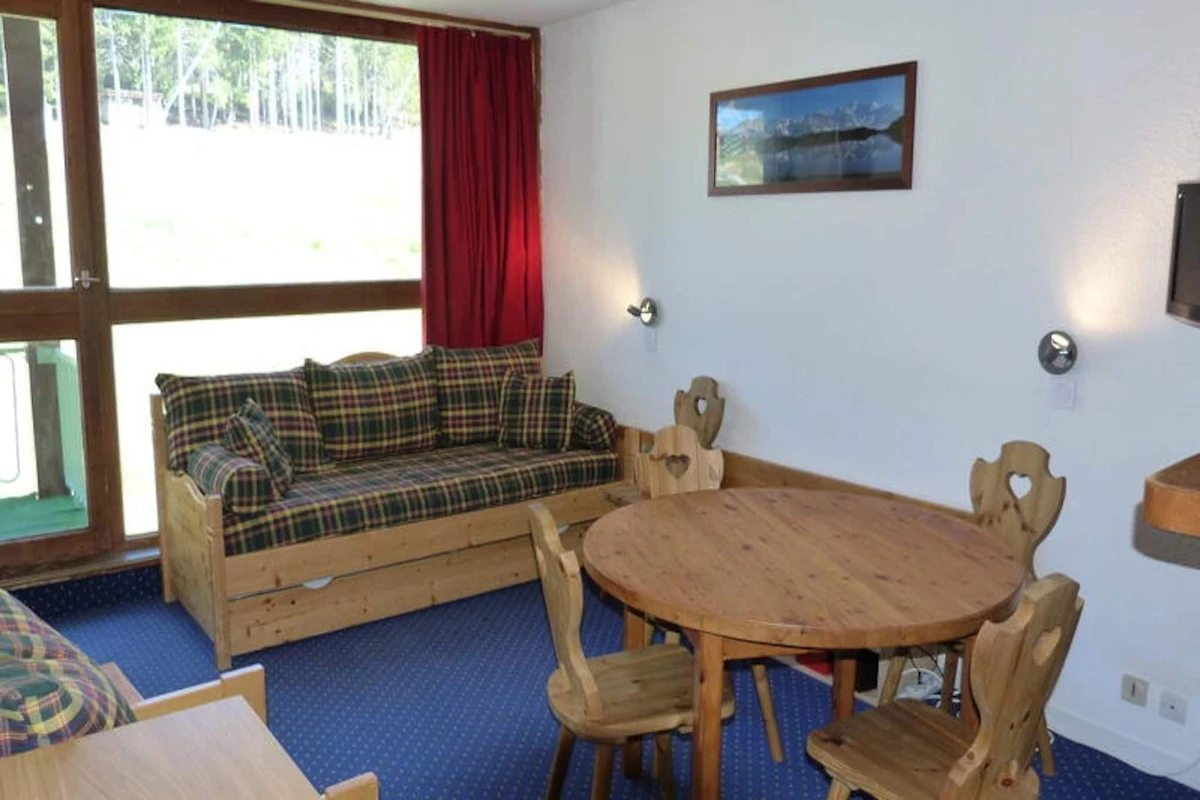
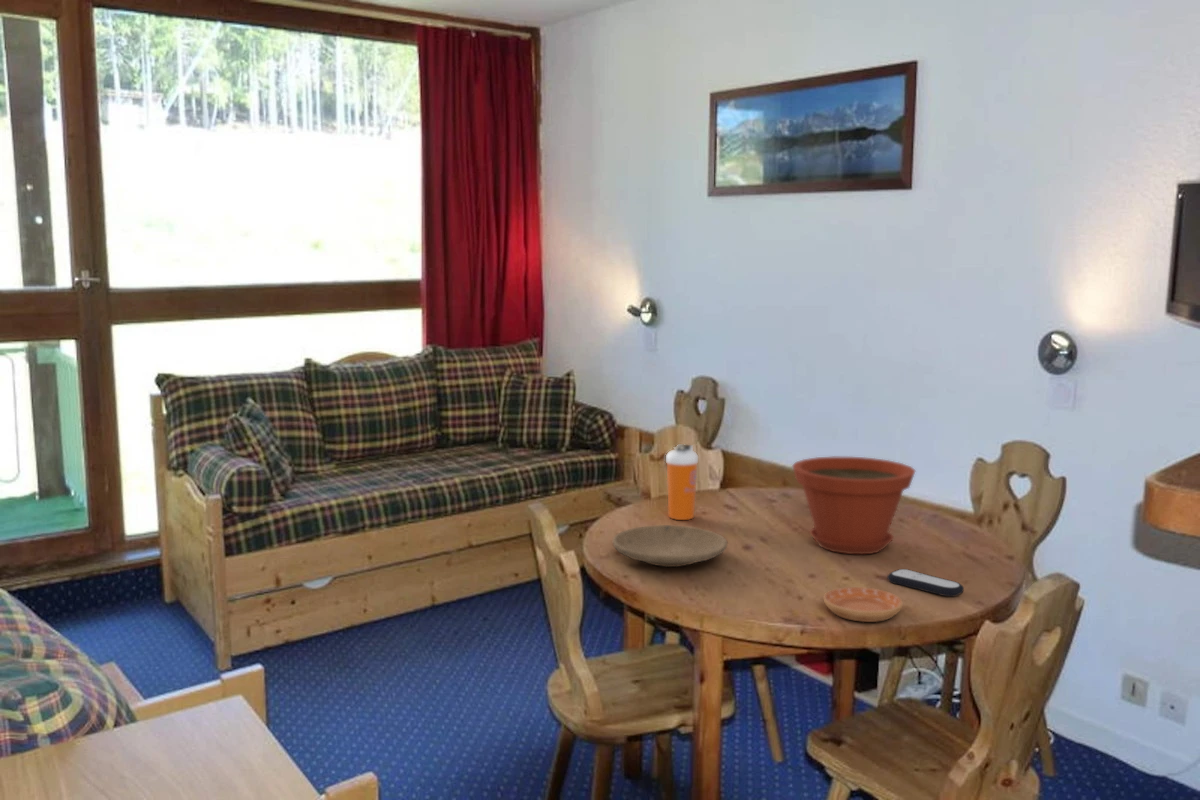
+ plant pot (851, 506)
+ shaker bottle (681, 481)
+ saucer (862, 605)
+ plate (669, 549)
+ remote control (925, 582)
